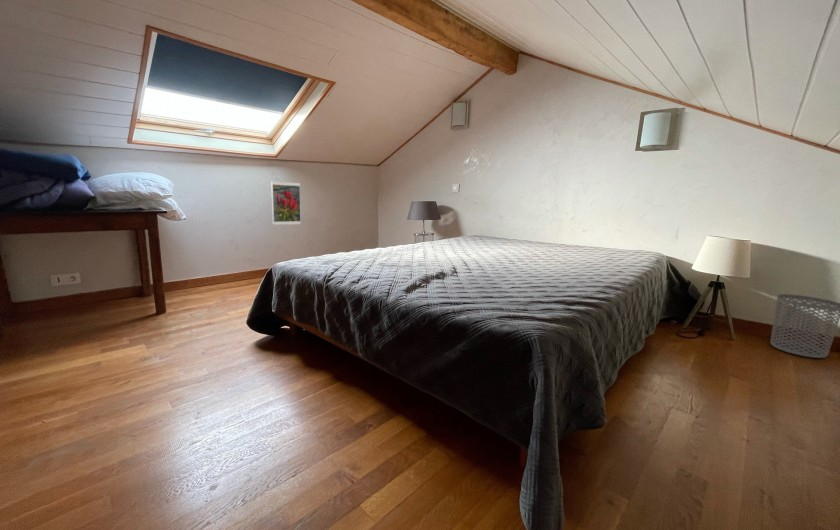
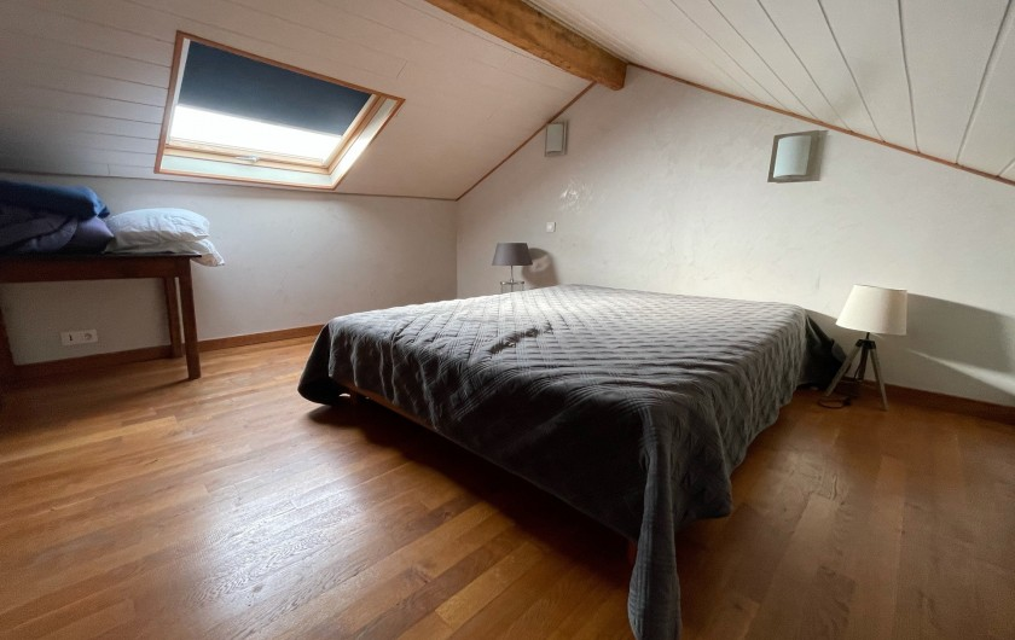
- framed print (286, 203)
- waste bin (803, 325)
